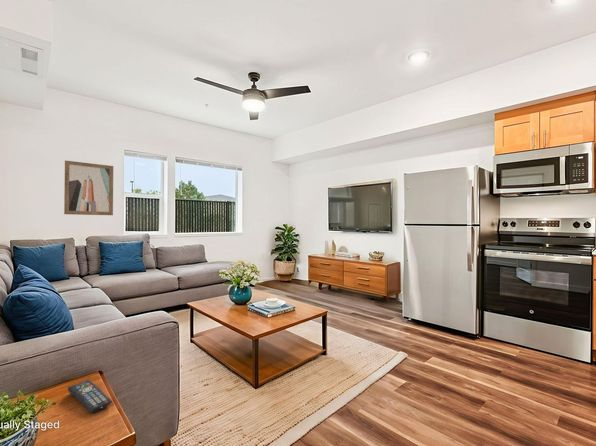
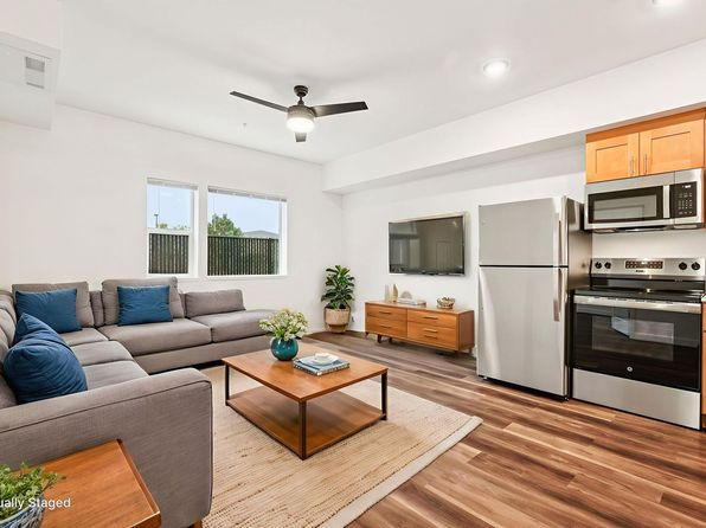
- remote control (88, 394)
- wall art (89, 189)
